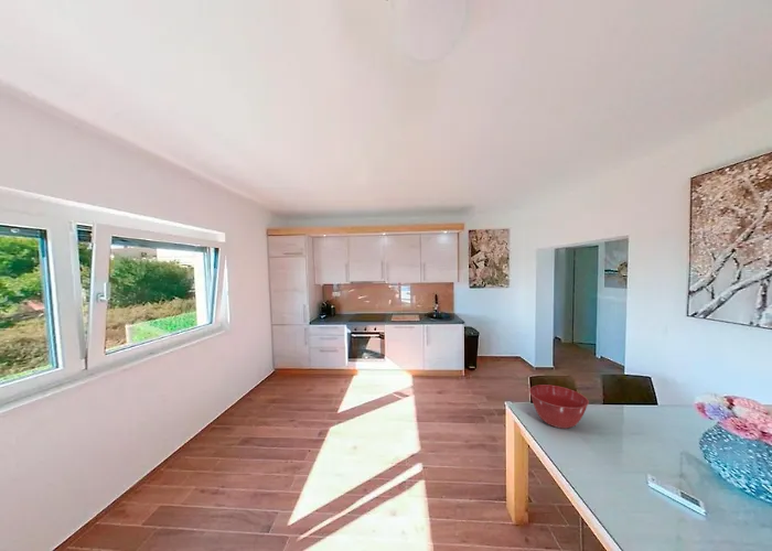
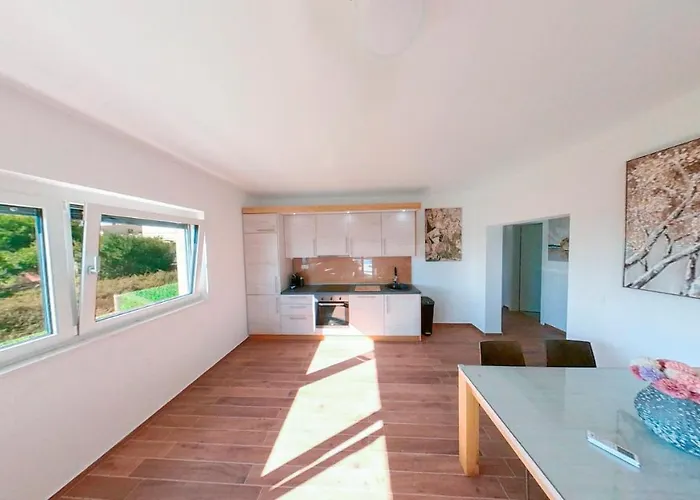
- mixing bowl (557, 408)
